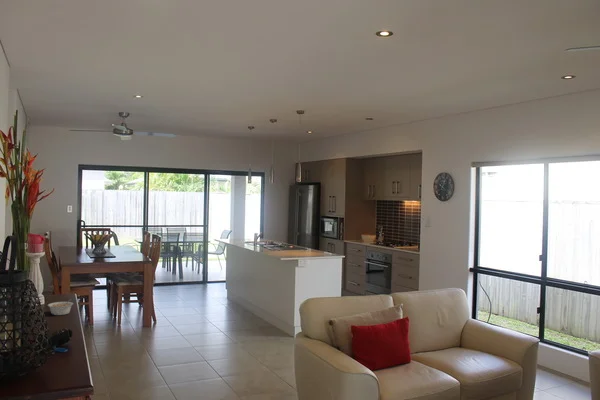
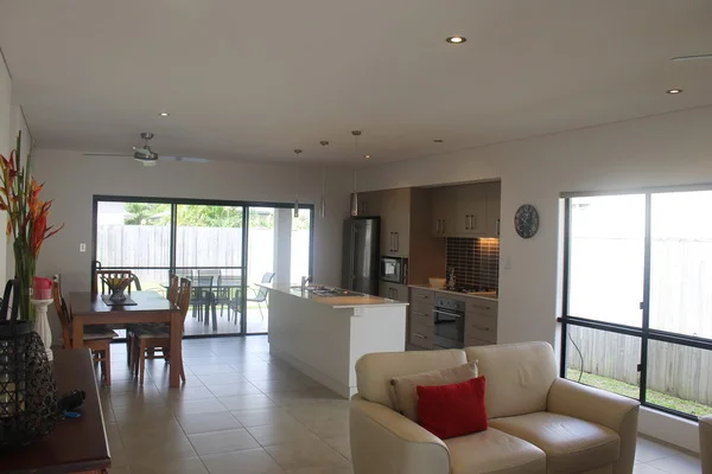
- legume (60, 307)
